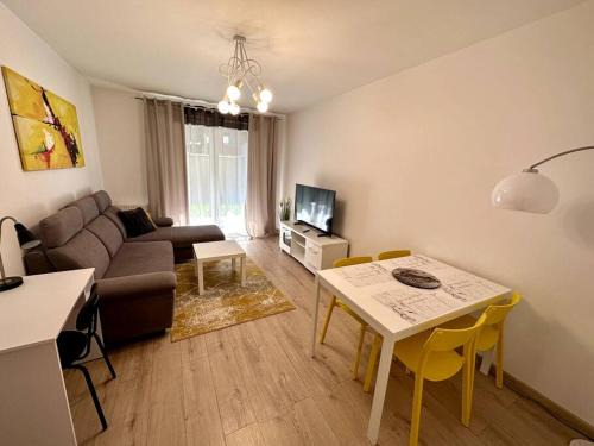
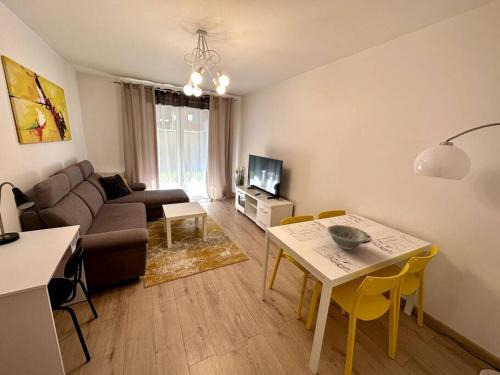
+ bowl (345, 239)
